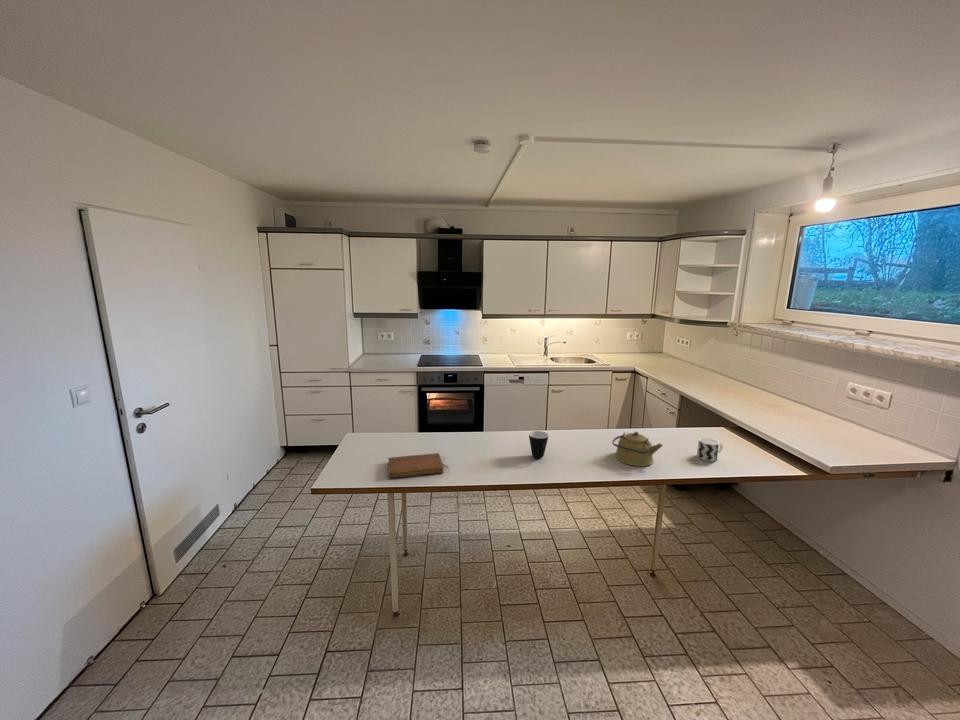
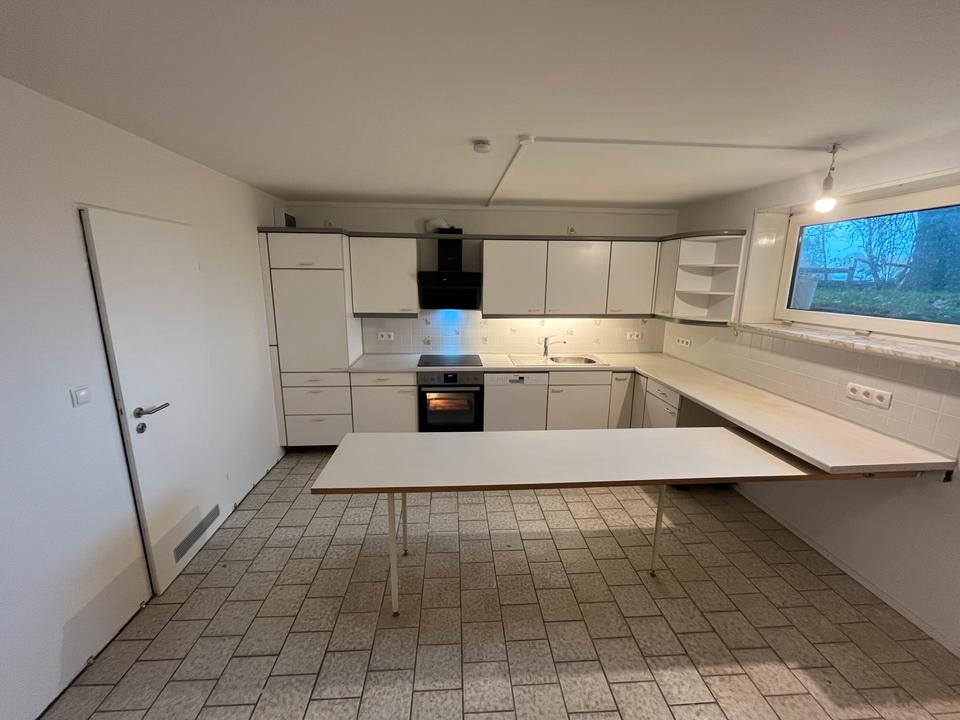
- notebook (415, 464)
- mug (539, 446)
- cup (710, 449)
- kettle (638, 446)
